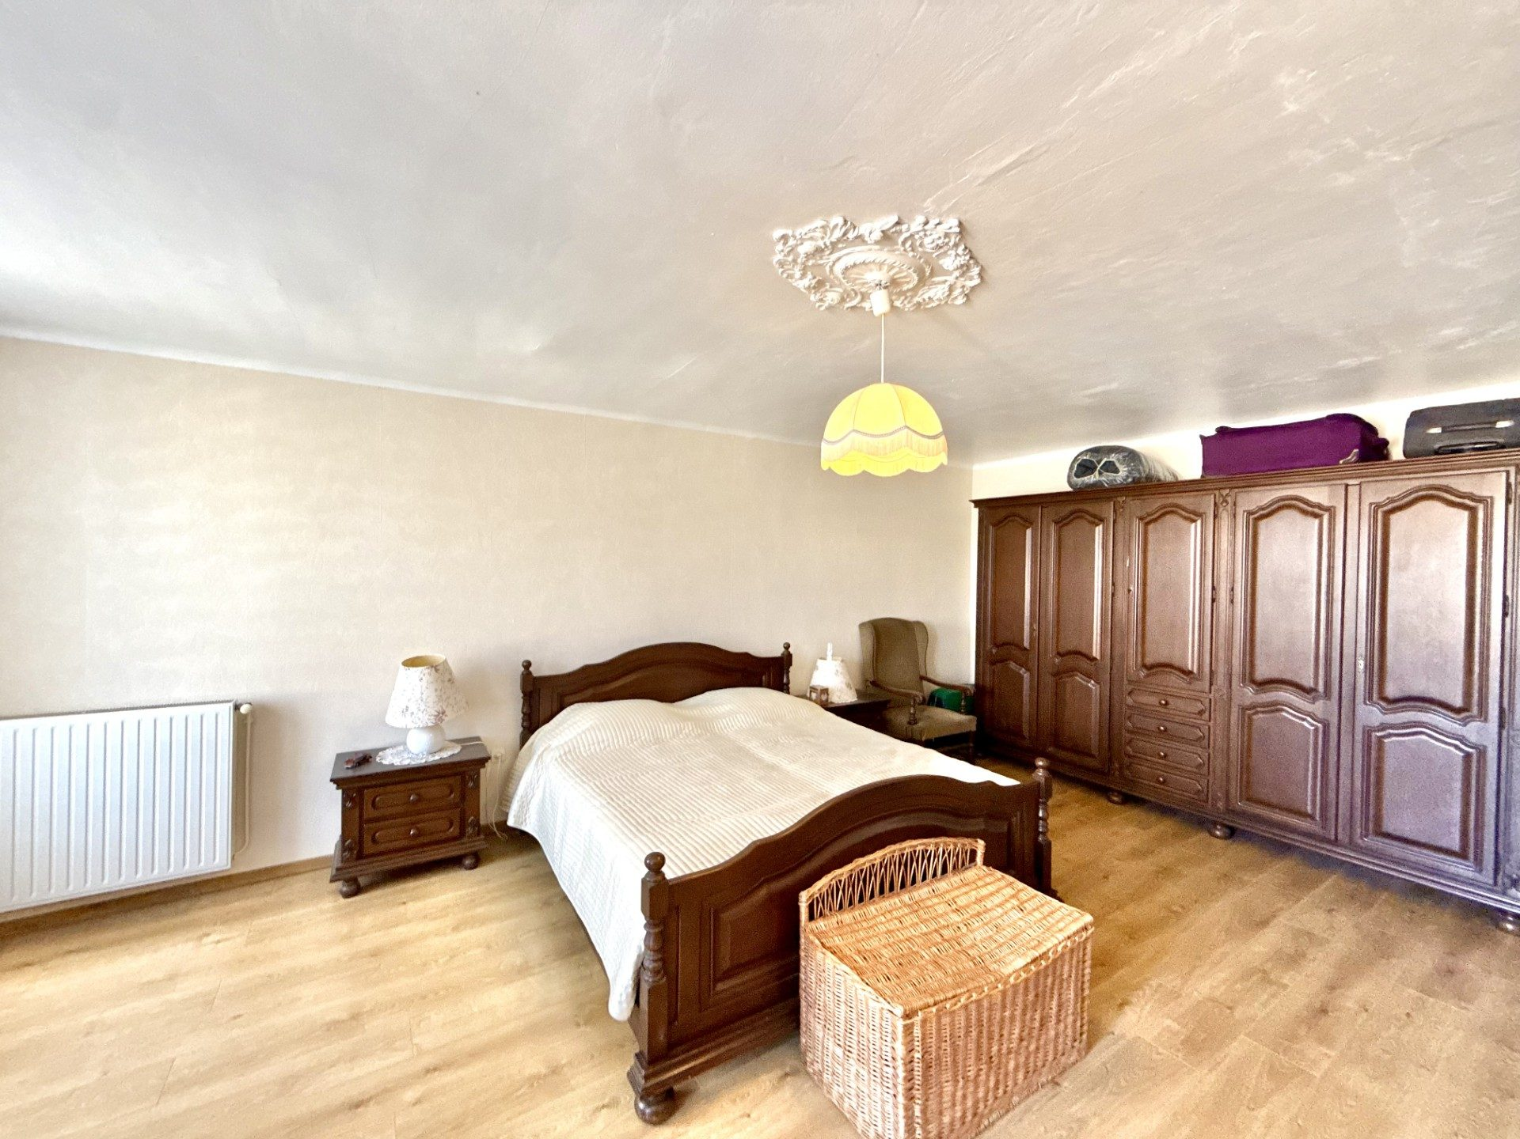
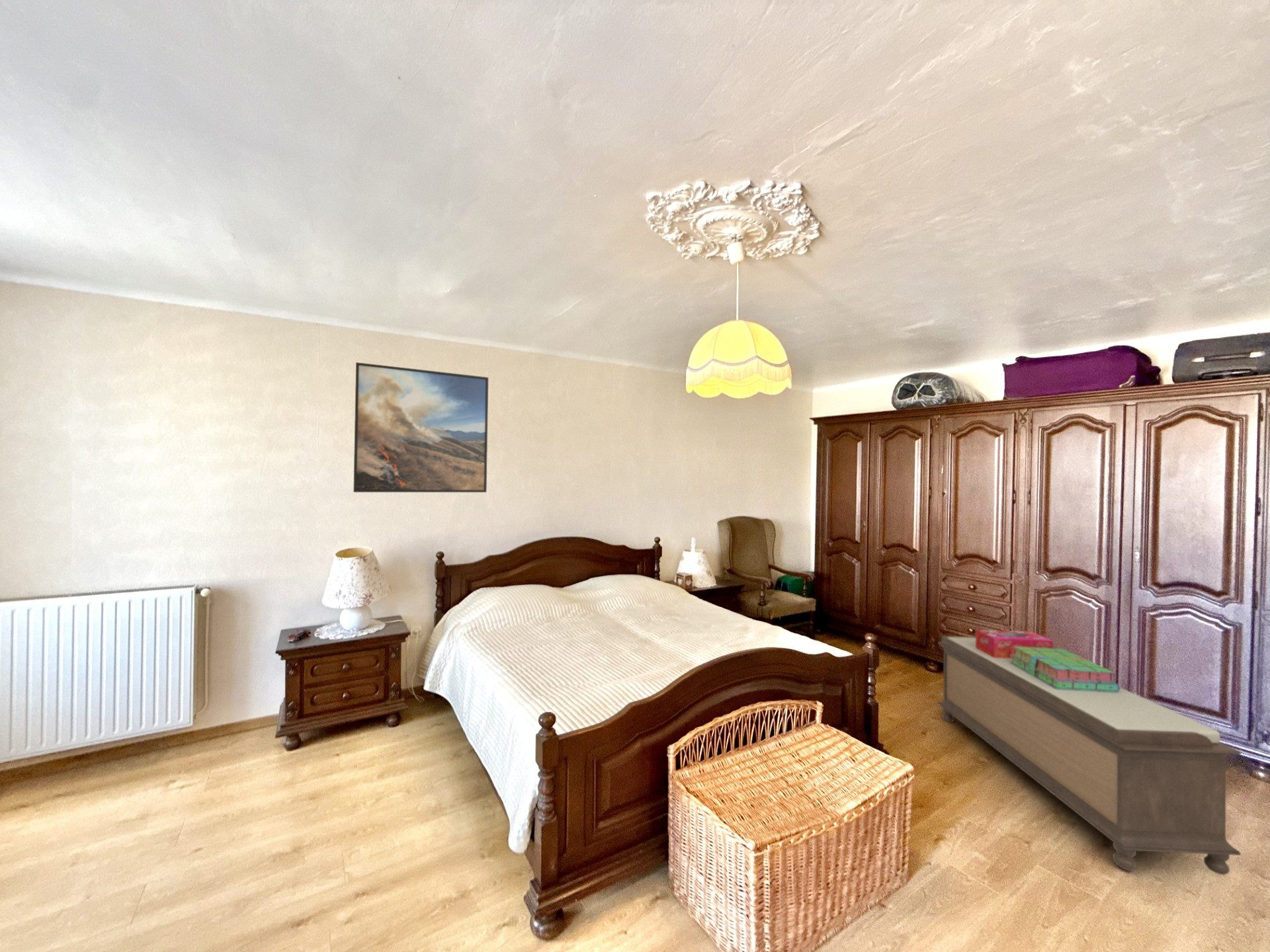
+ bench (1051, 725)
+ stack of books (1061, 667)
+ tissue box (1013, 644)
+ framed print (425, 431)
